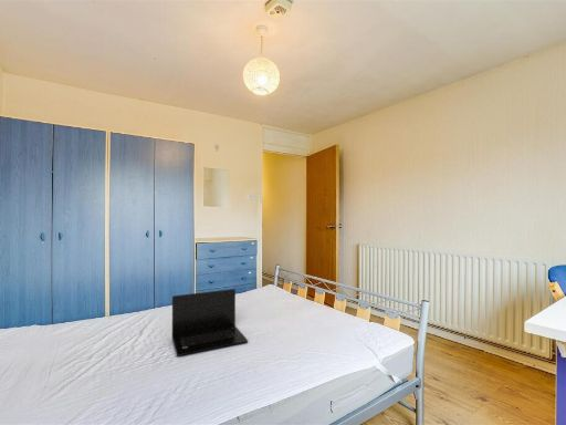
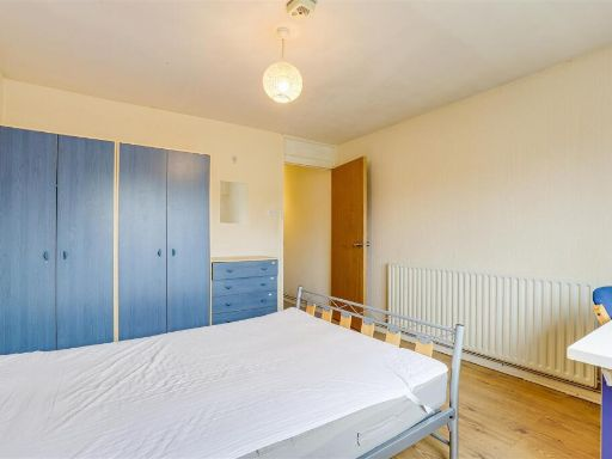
- laptop (209, 319)
